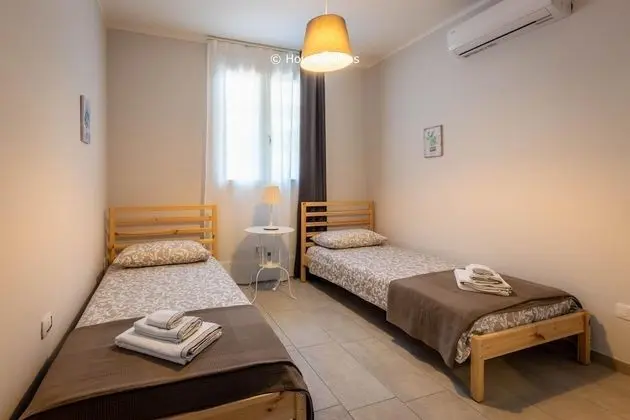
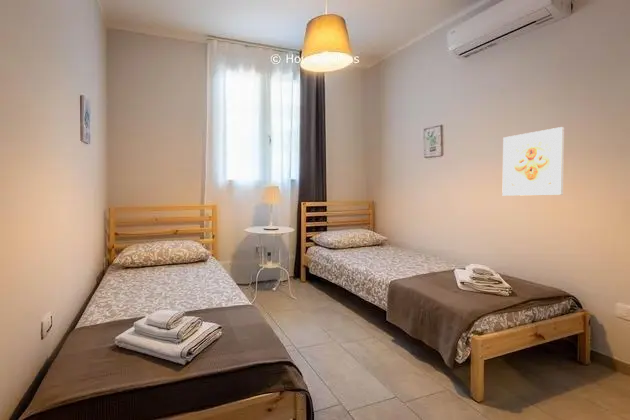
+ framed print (530, 164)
